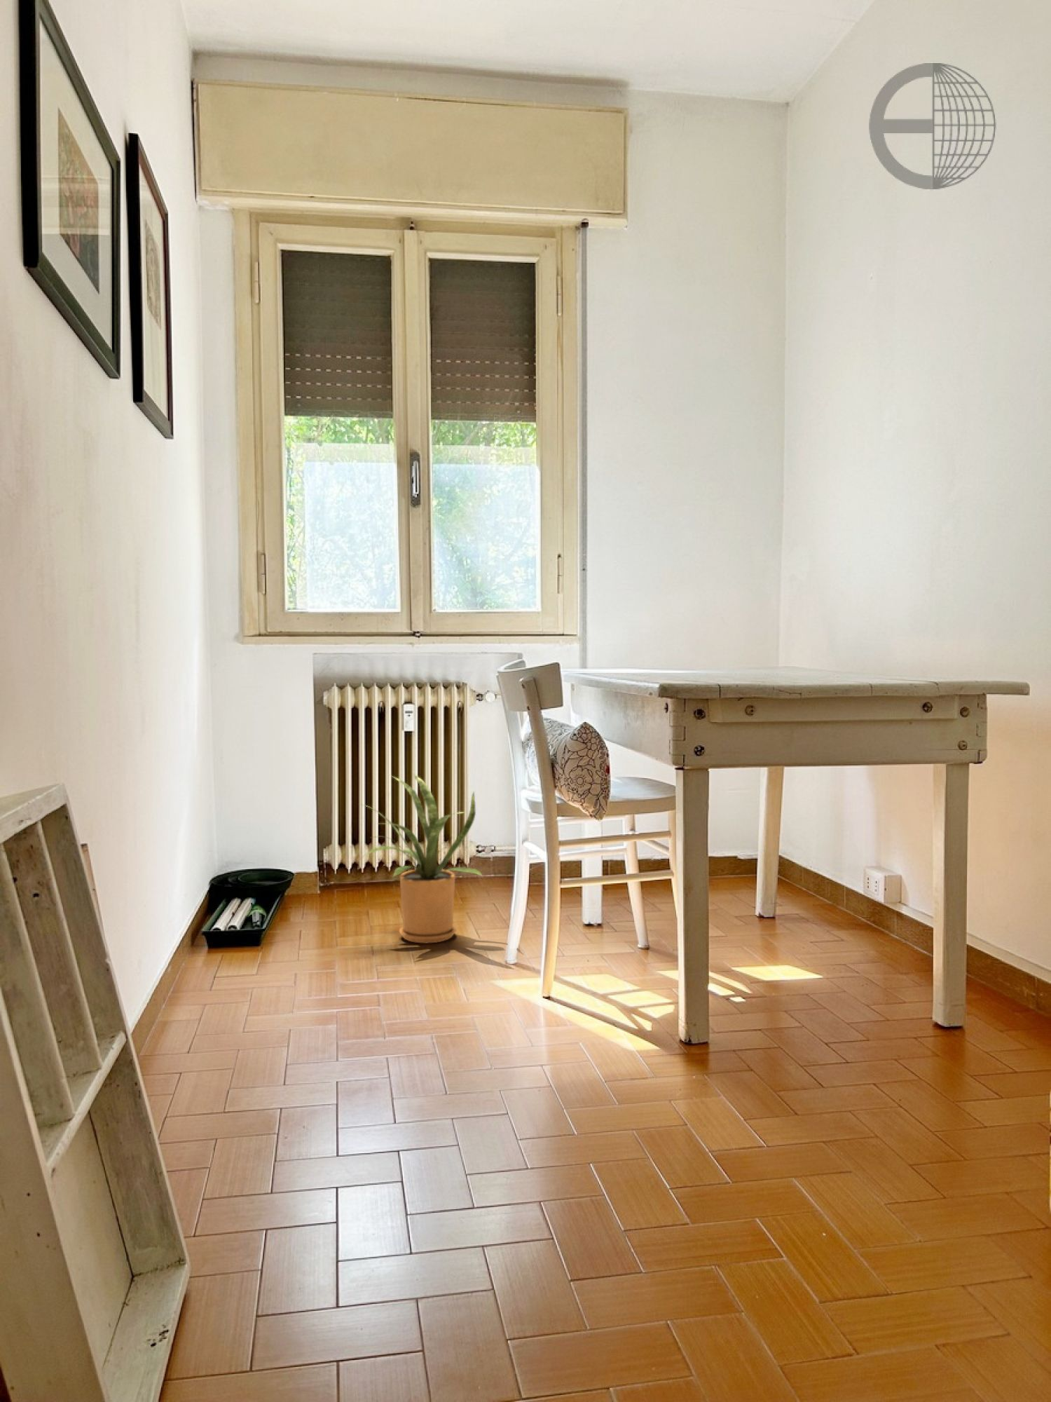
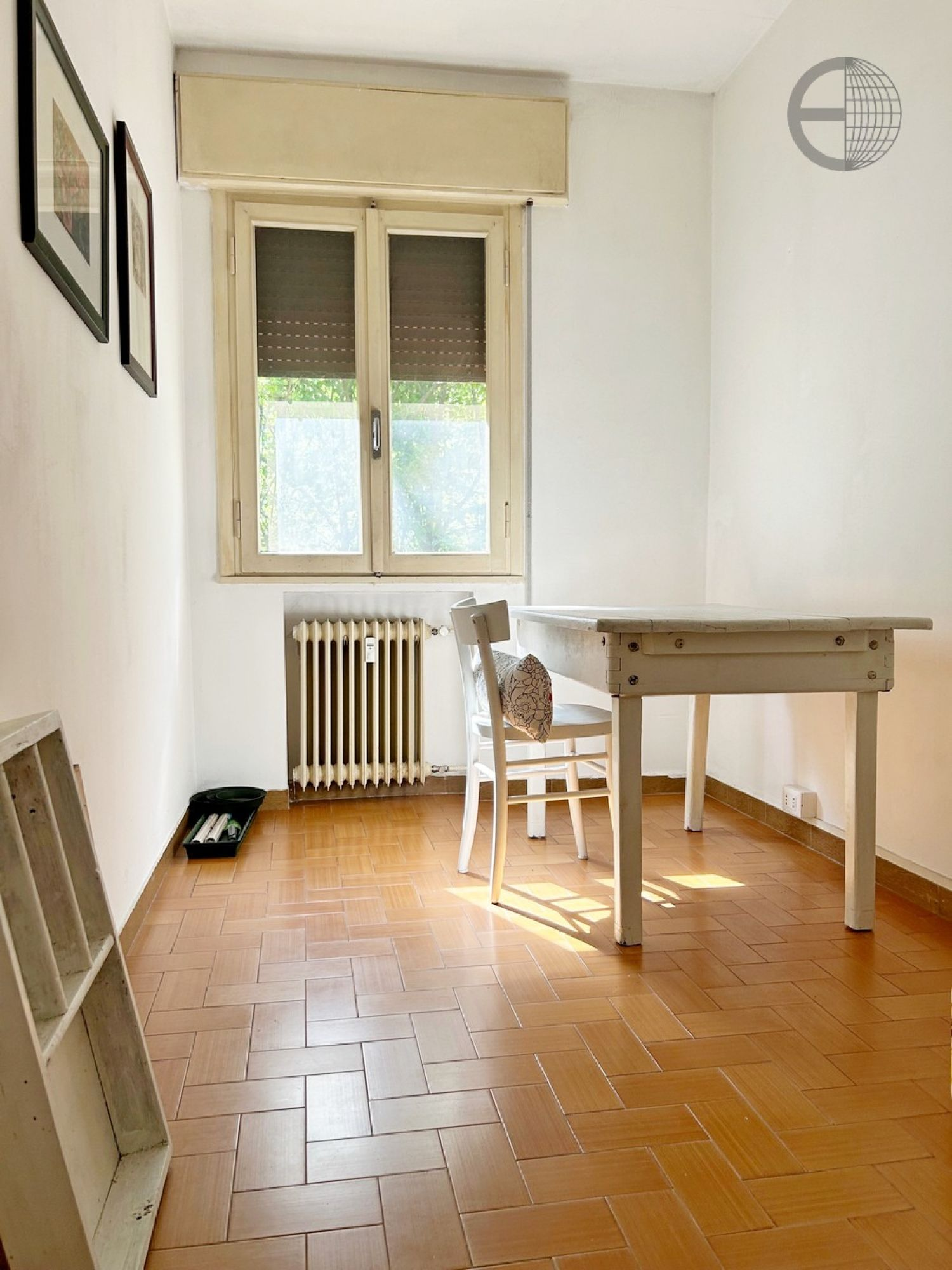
- house plant (418, 860)
